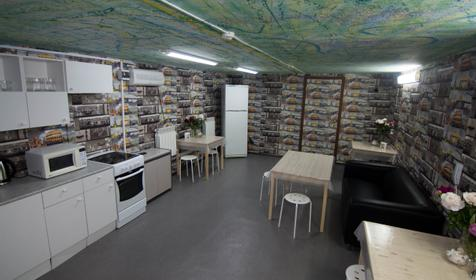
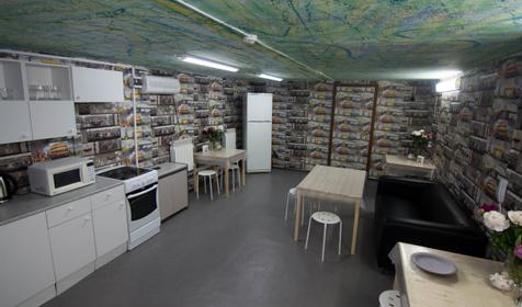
+ plate (432, 263)
